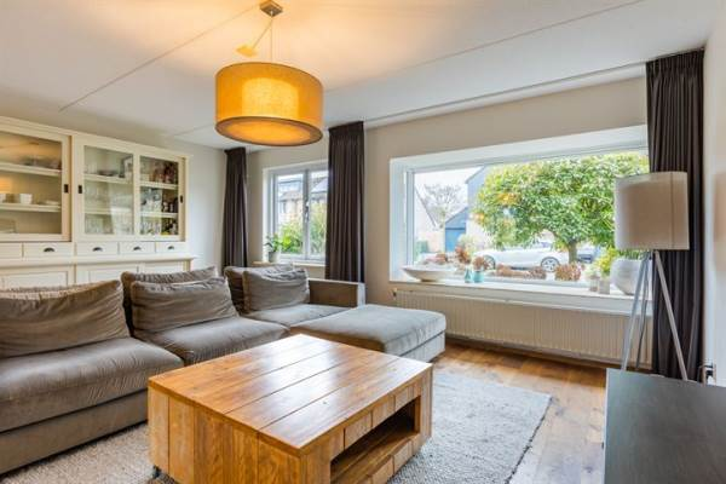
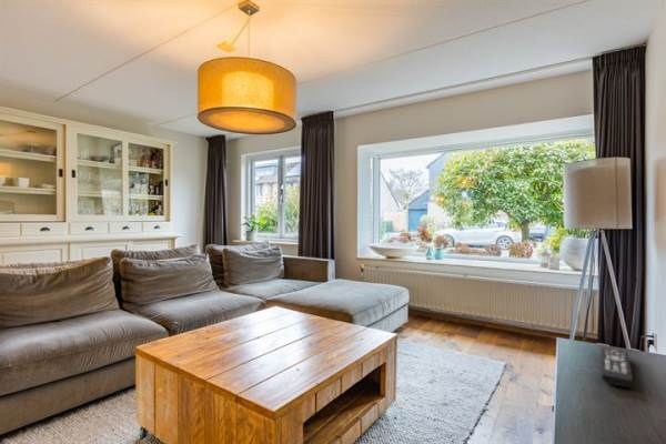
+ remote control (615, 365)
